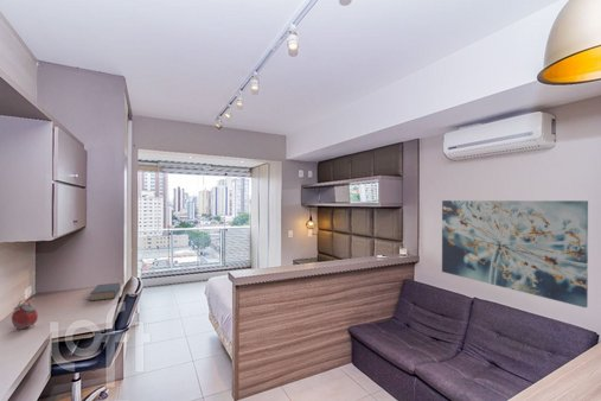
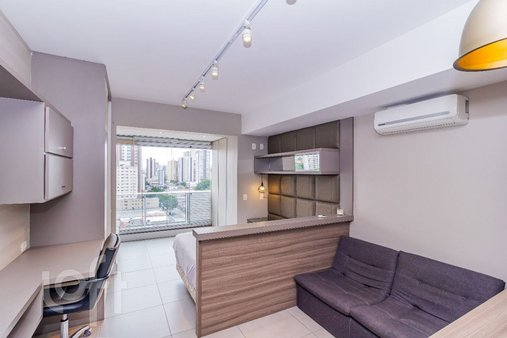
- alarm clock (24, 313)
- wall art (500, 243)
- book (106, 291)
